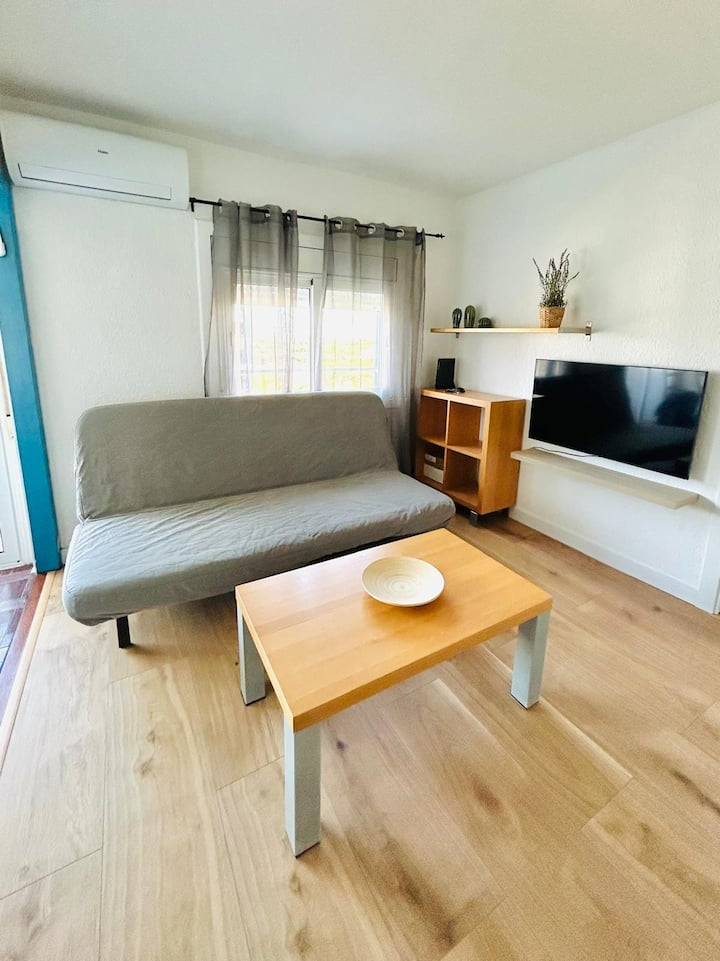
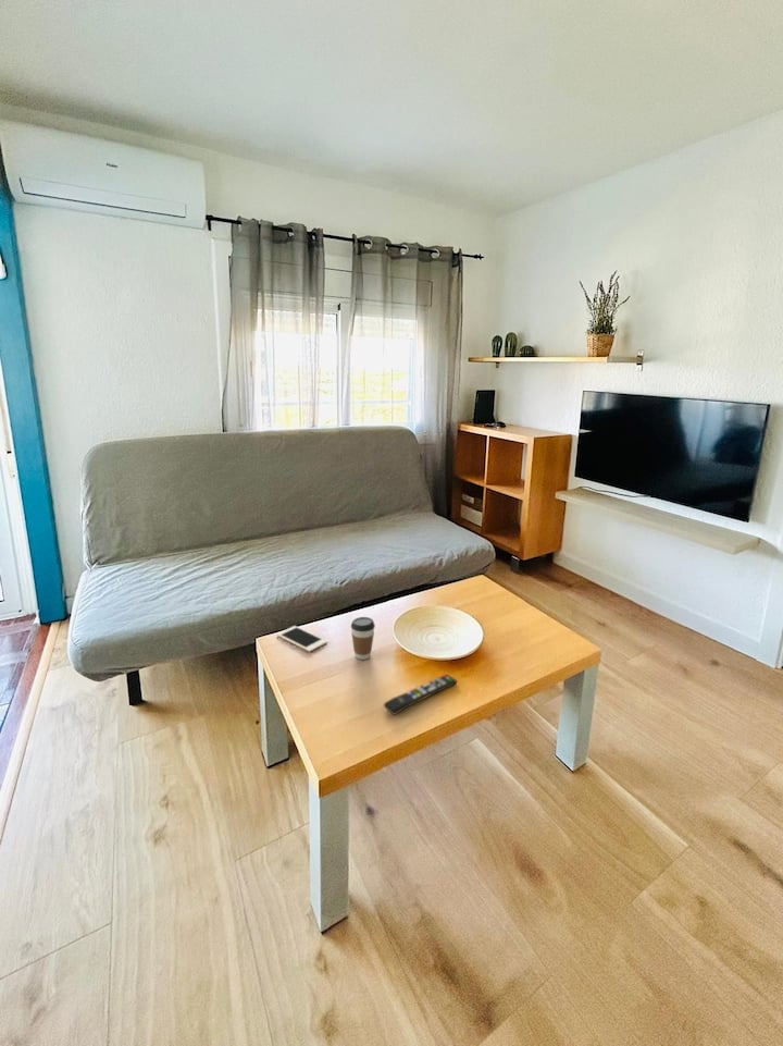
+ coffee cup (362, 638)
+ cell phone (301, 638)
+ remote control (421, 692)
